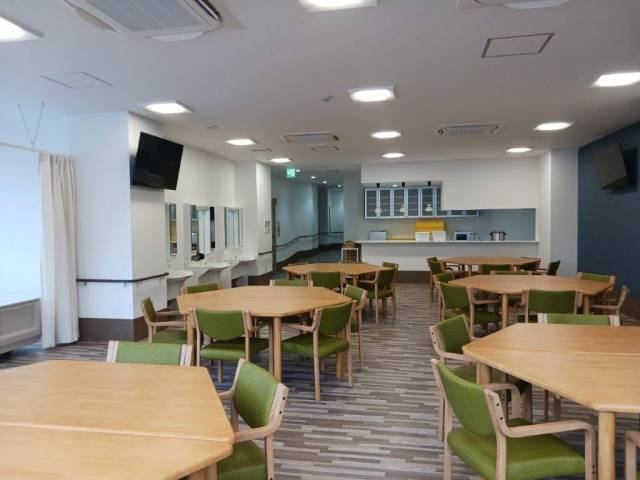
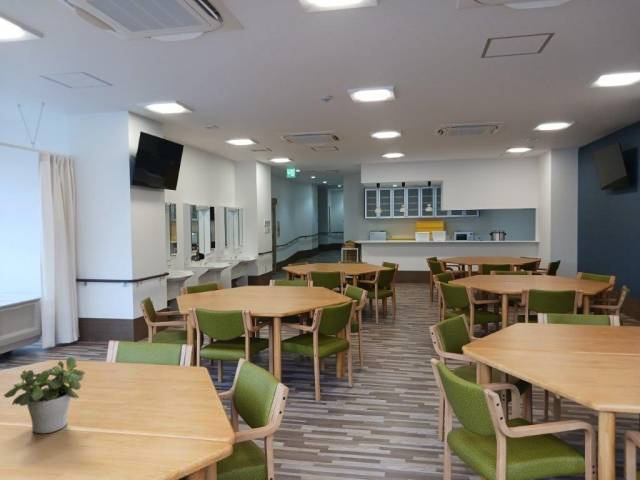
+ potted plant (50, 397)
